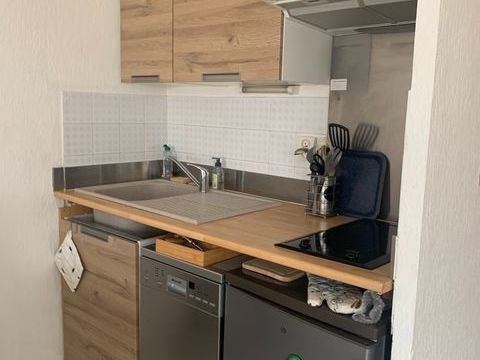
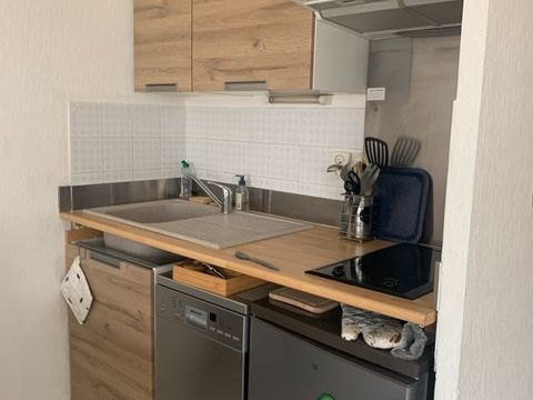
+ spoon (255, 259)
